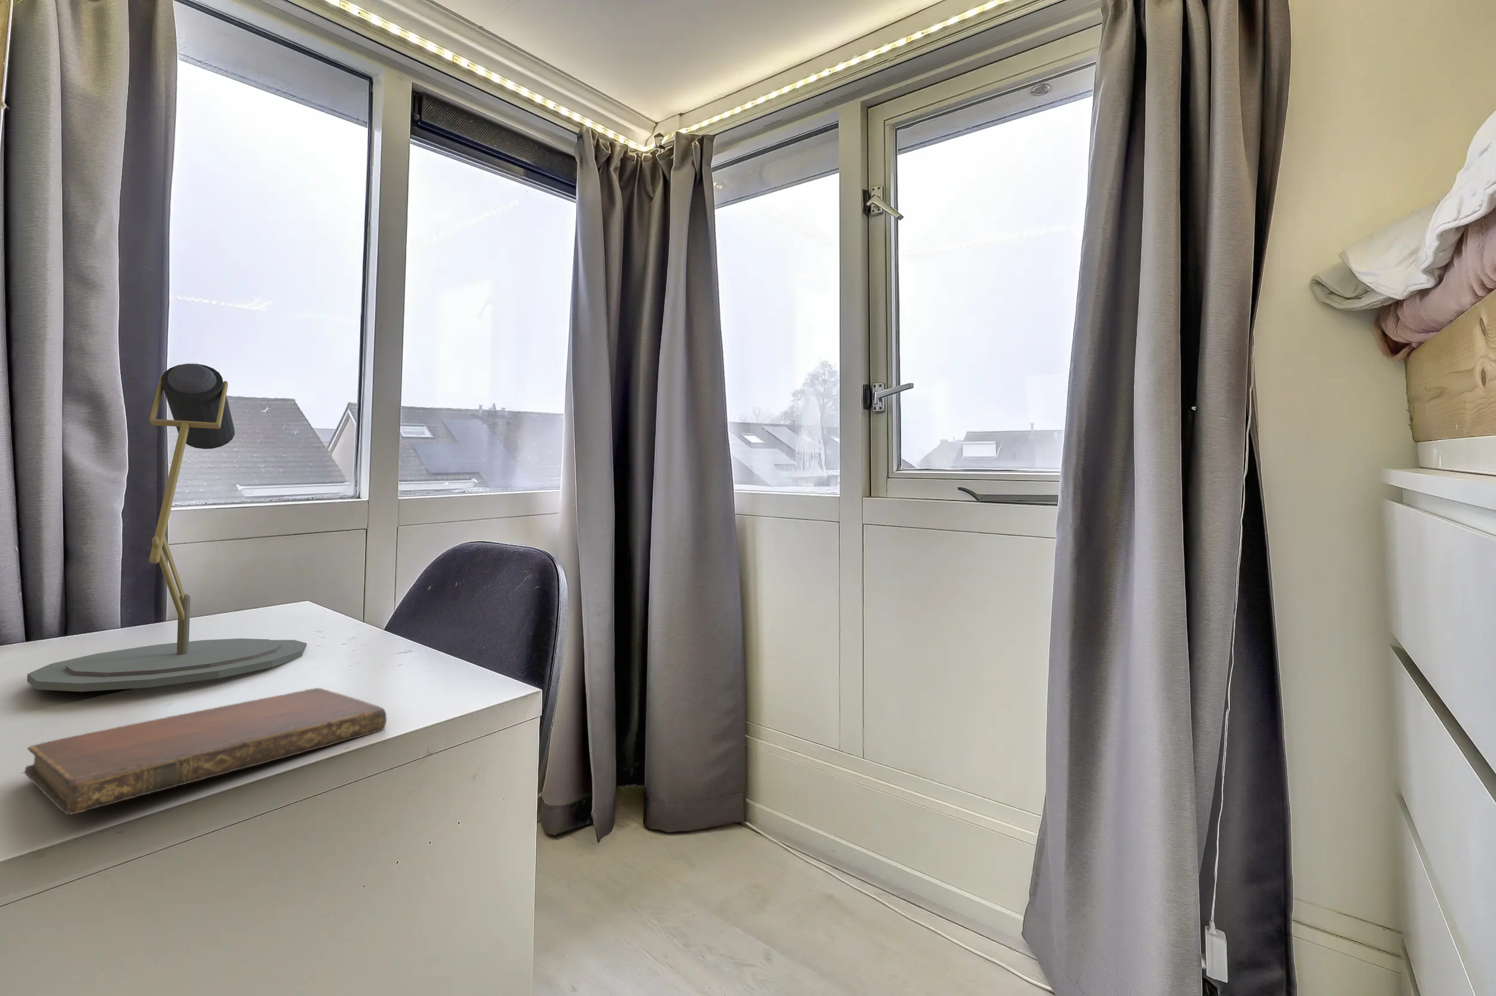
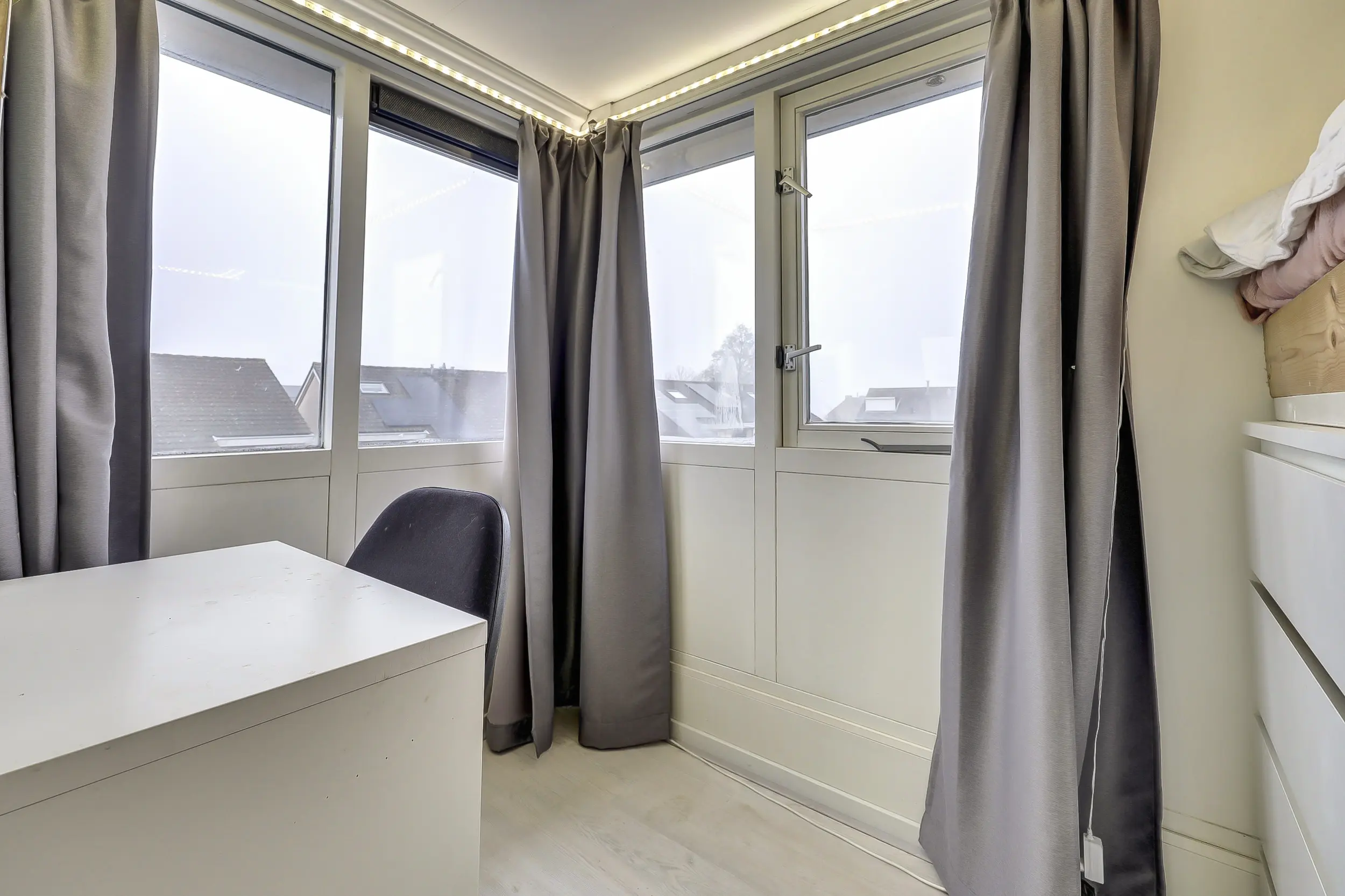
- desk lamp (171, 507)
- notebook (222, 737)
